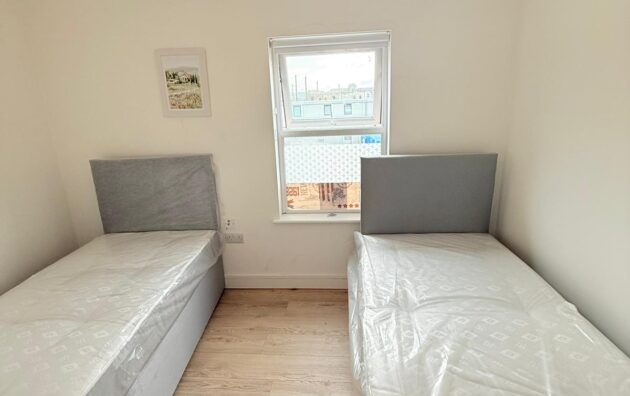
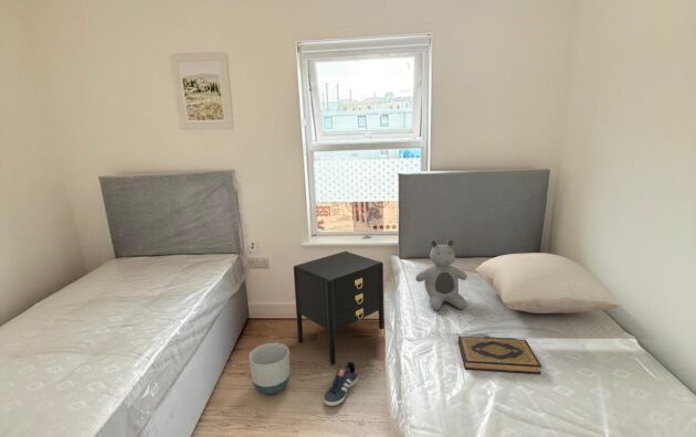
+ teddy bear (444, 273)
+ pillow (538, 280)
+ nightstand (339, 301)
+ hardback book (496, 353)
+ sneaker (340, 381)
+ planter (271, 371)
